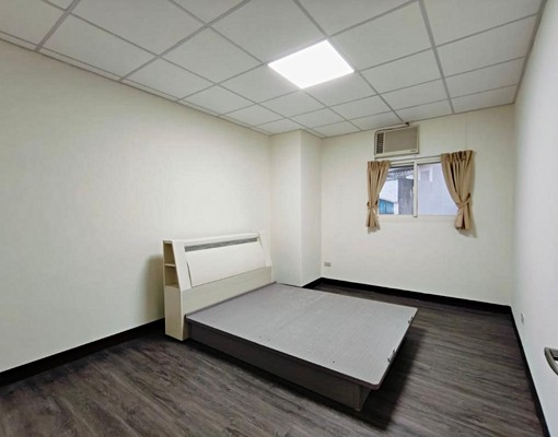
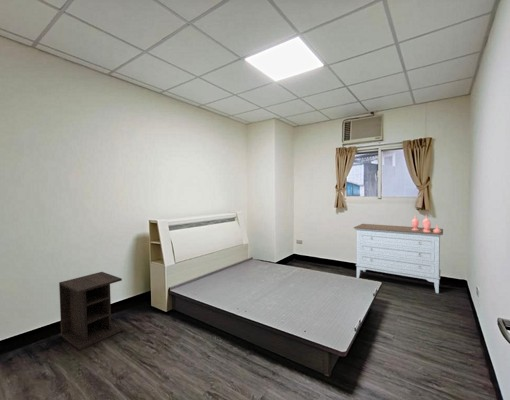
+ dresser (396, 254)
+ nightstand (91, 306)
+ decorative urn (425, 222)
